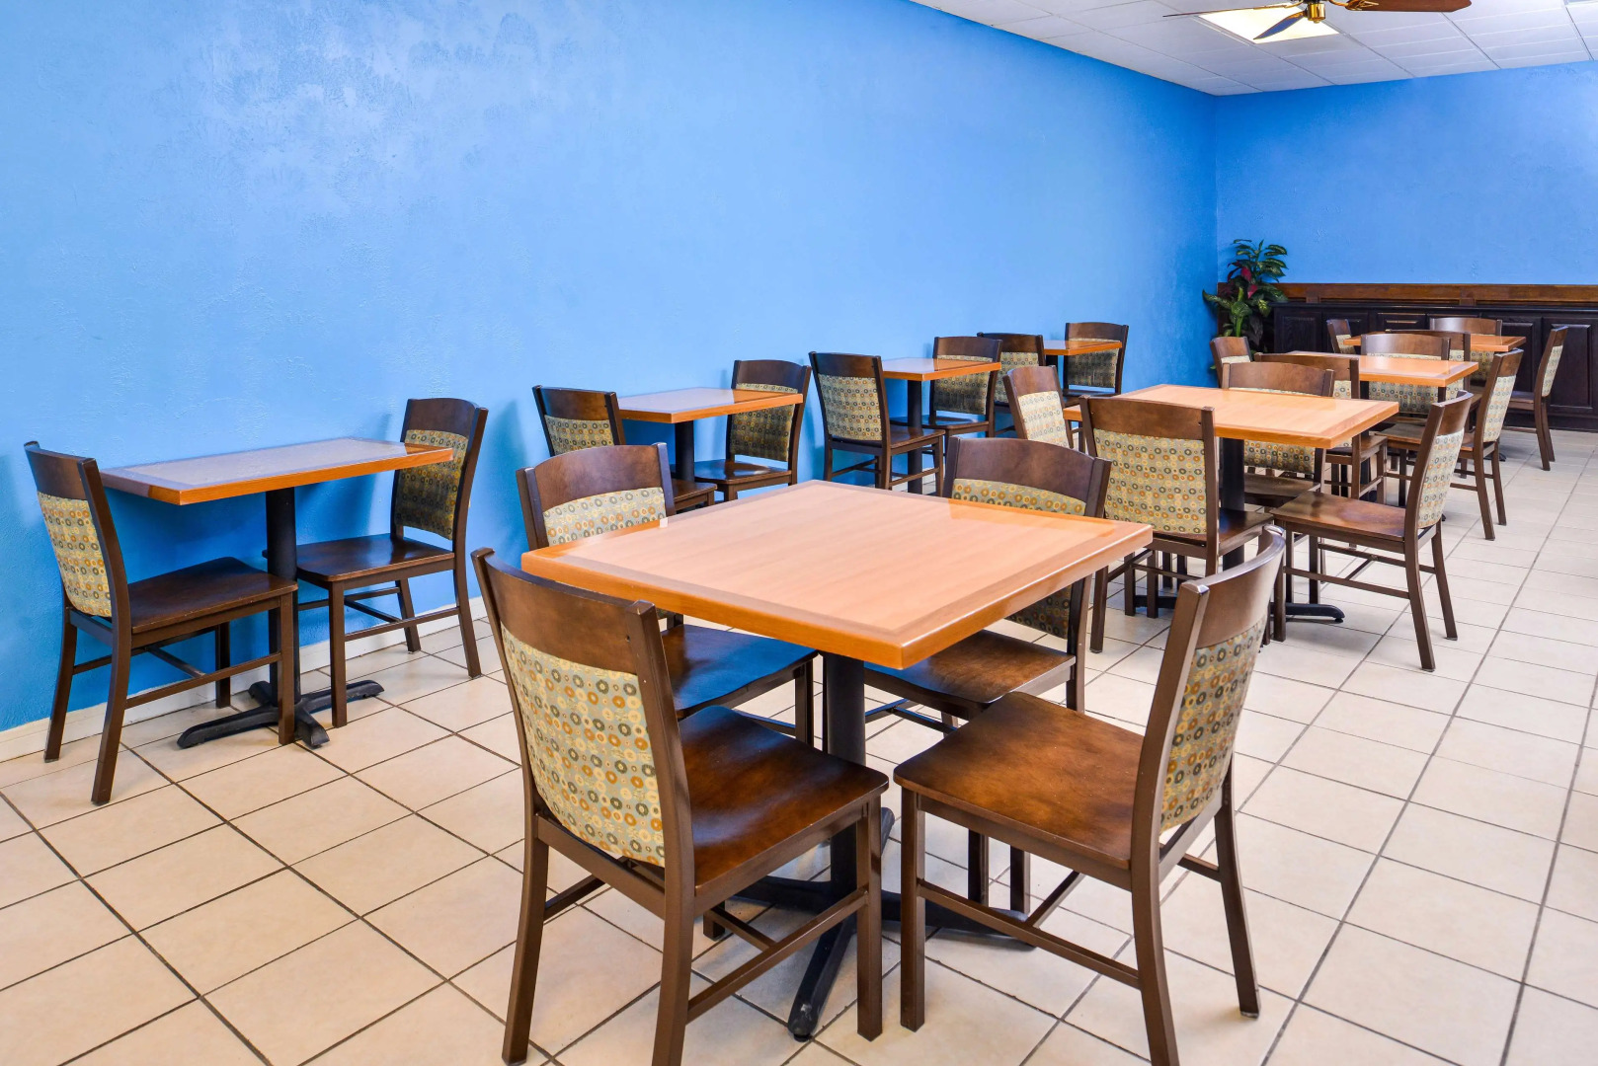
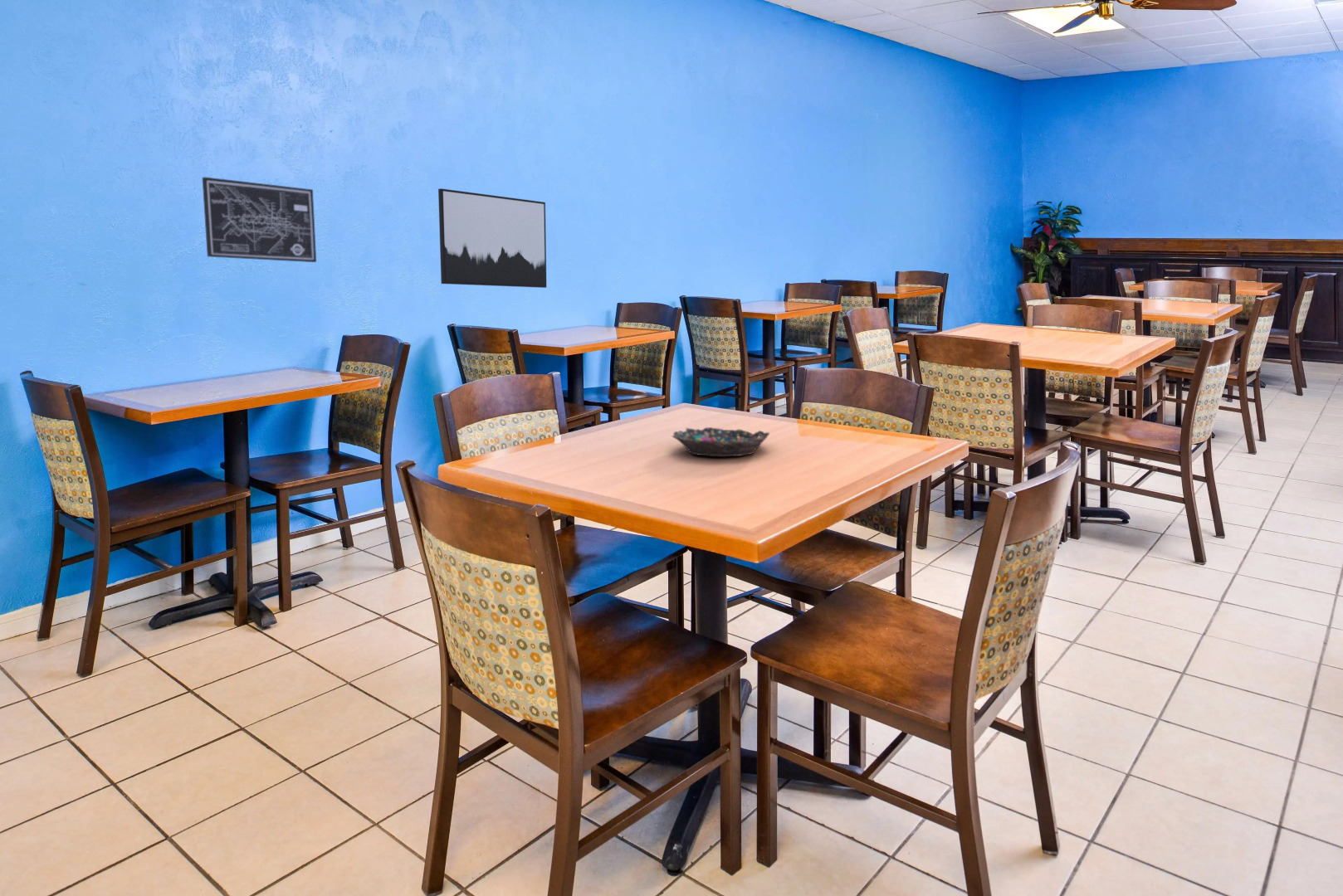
+ bowl (720, 441)
+ wall art (261, 222)
+ wall art (496, 241)
